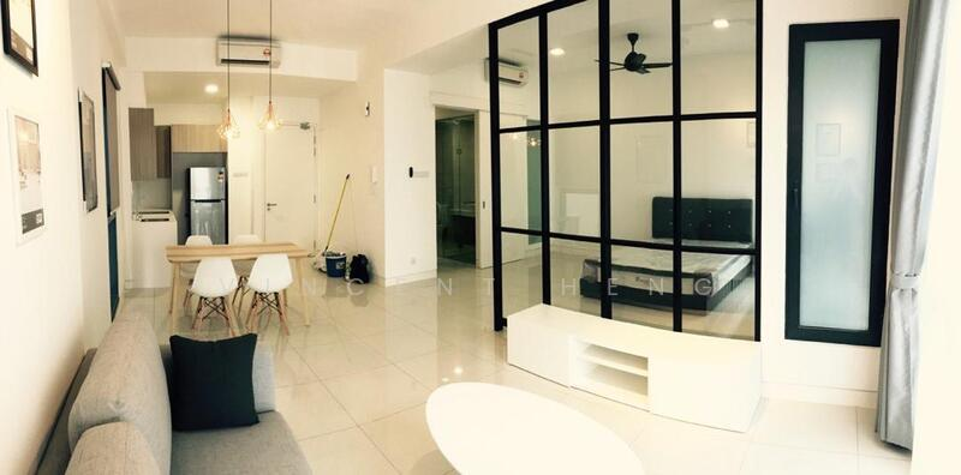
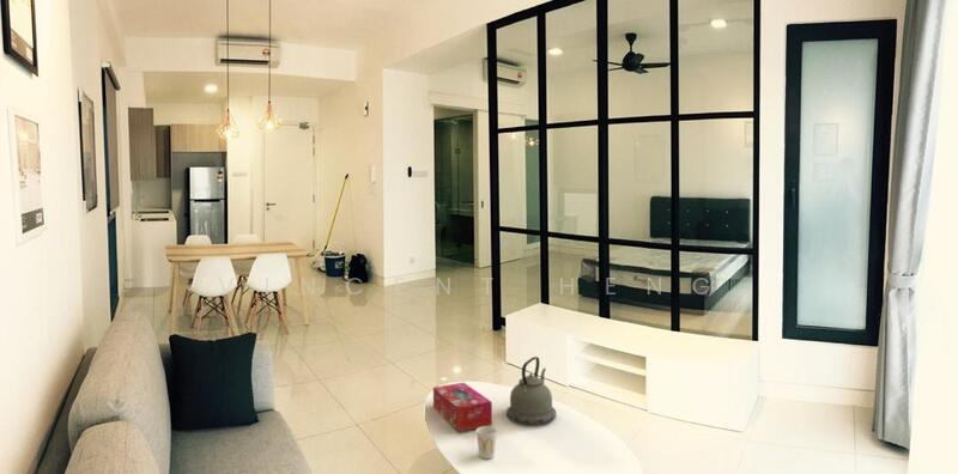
+ tissue box (461, 405)
+ kettle (530, 385)
+ cup (486, 443)
